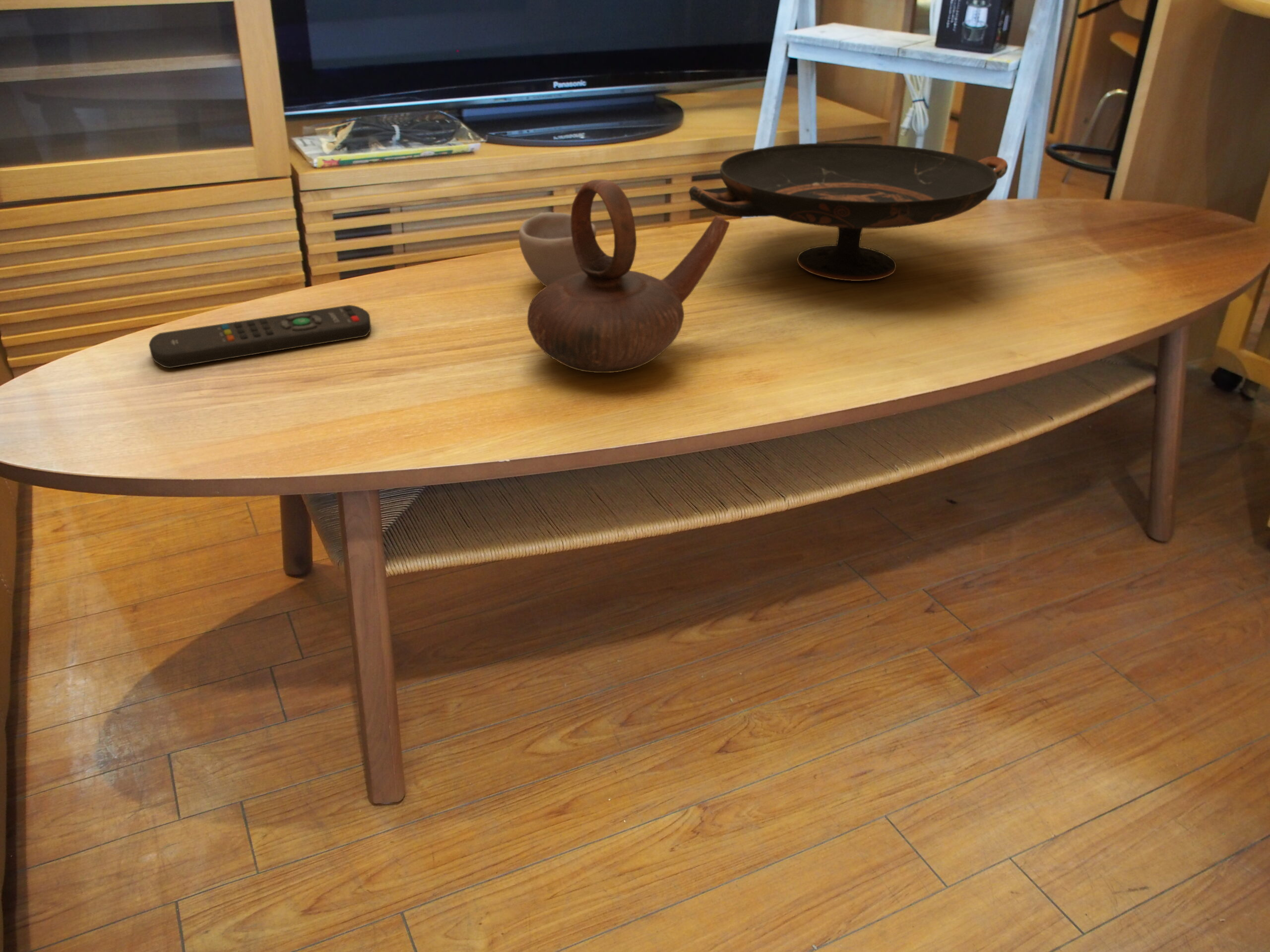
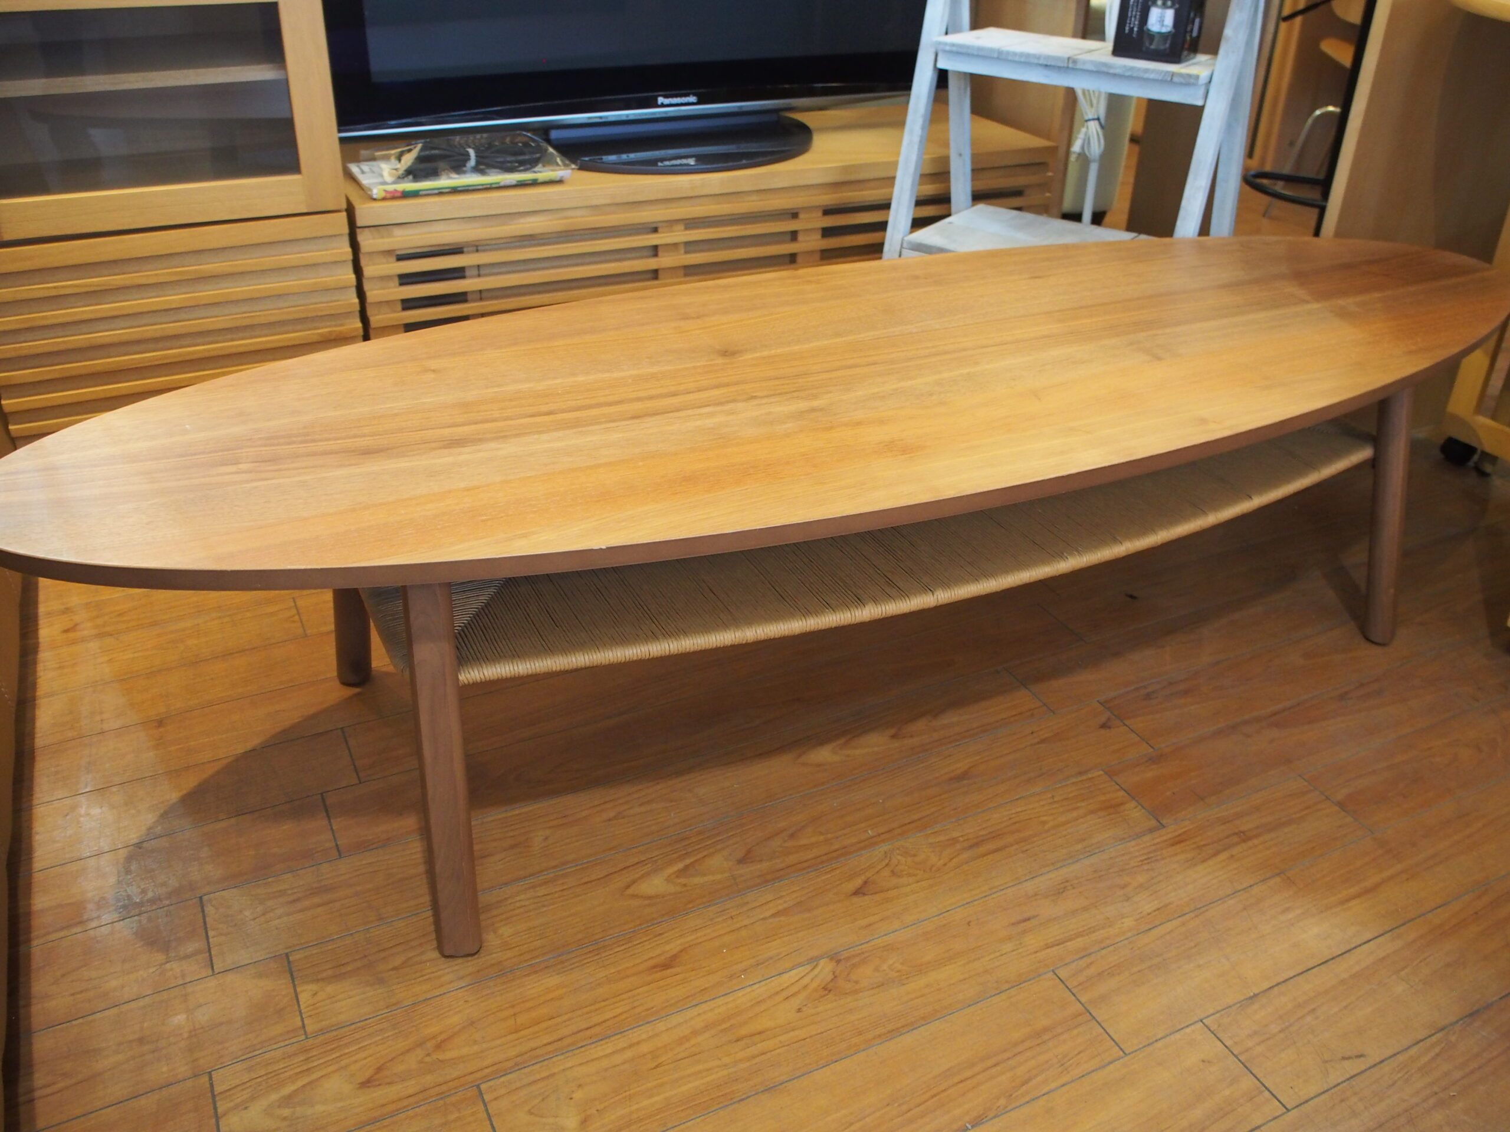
- decorative bowl (851, 215)
- teapot (630, 269)
- cup (552, 250)
- remote control (264, 334)
